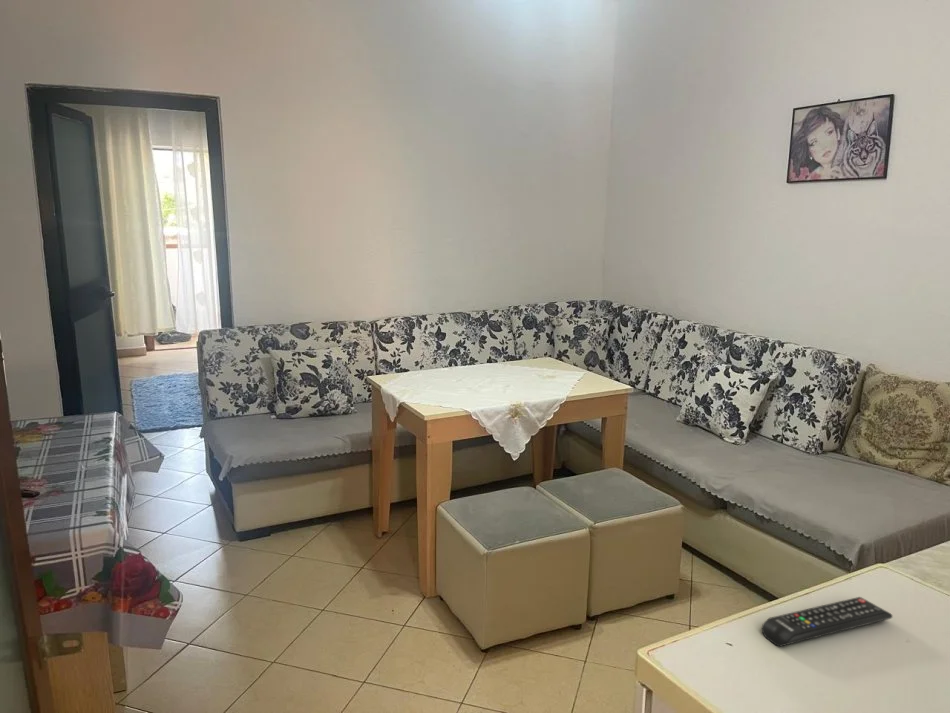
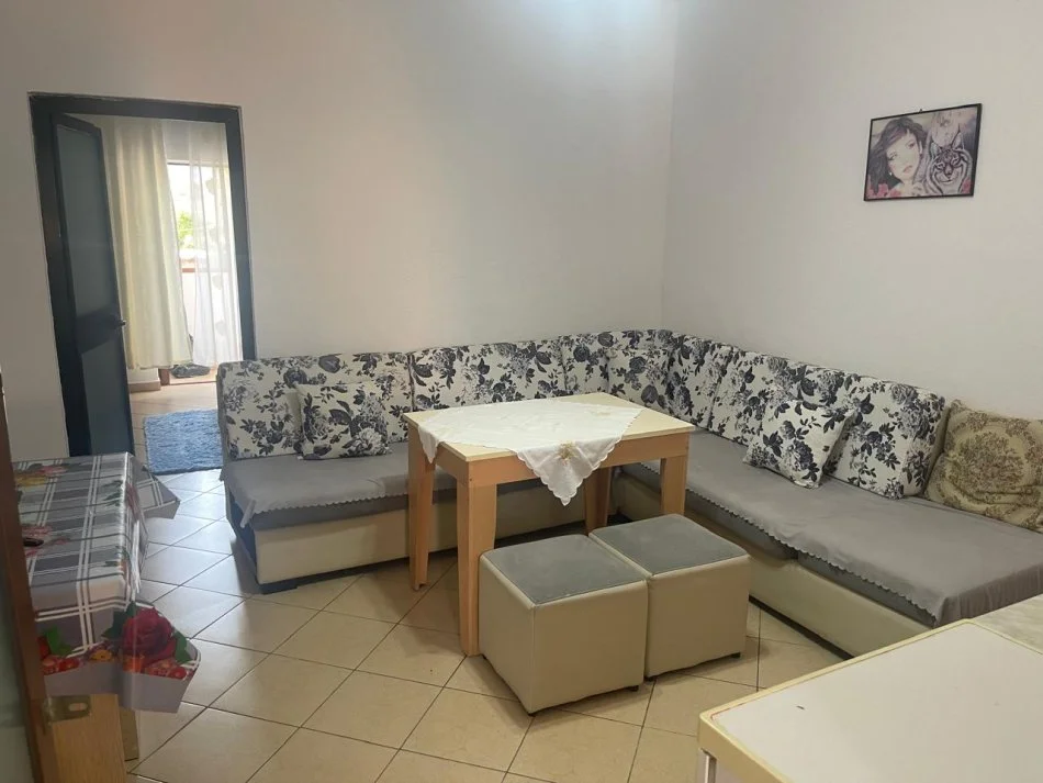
- remote control (828, 621)
